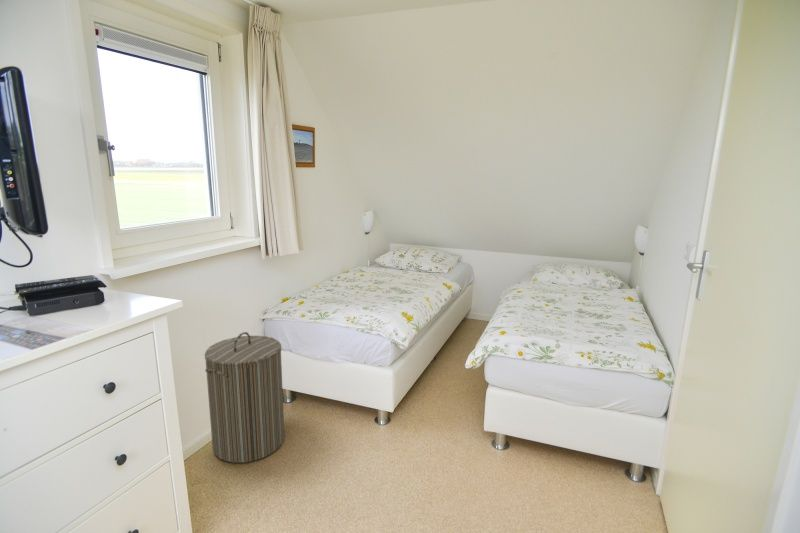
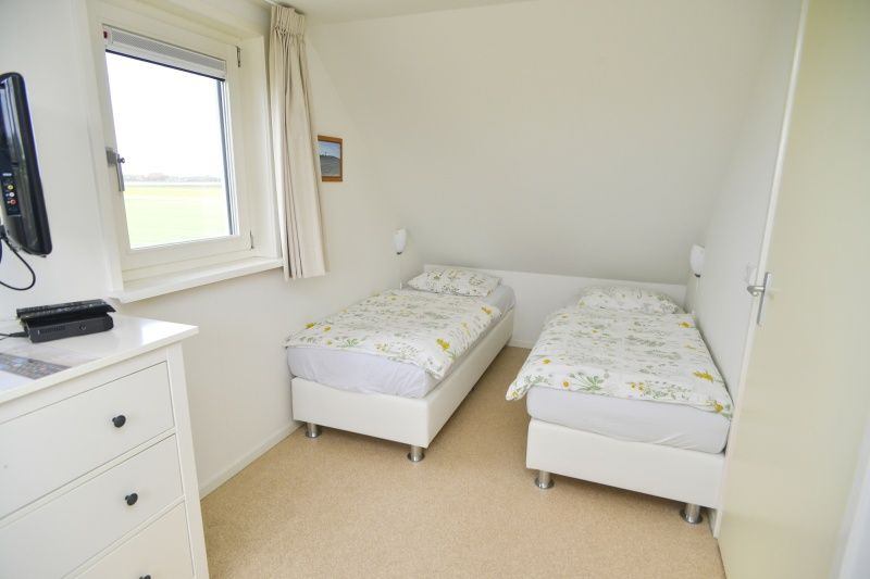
- laundry hamper (246, 388)
